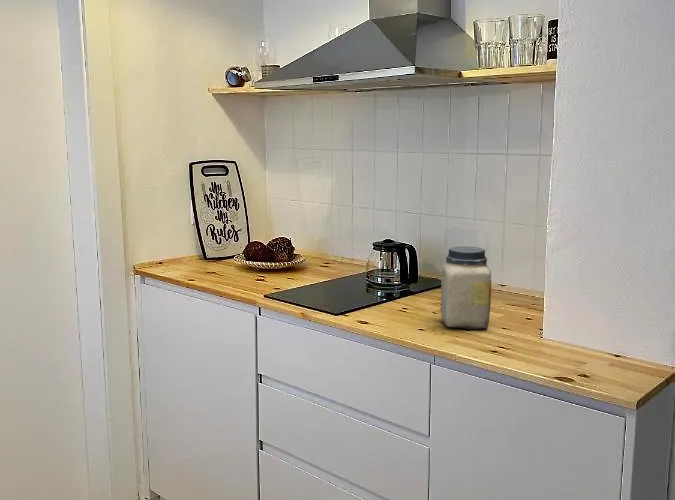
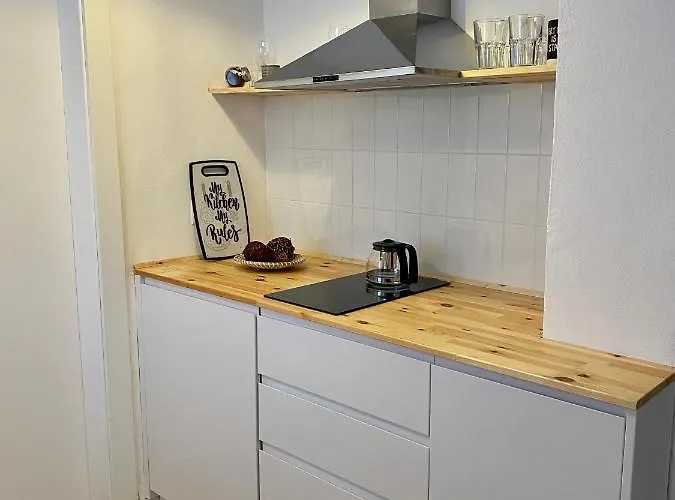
- jar (465, 286)
